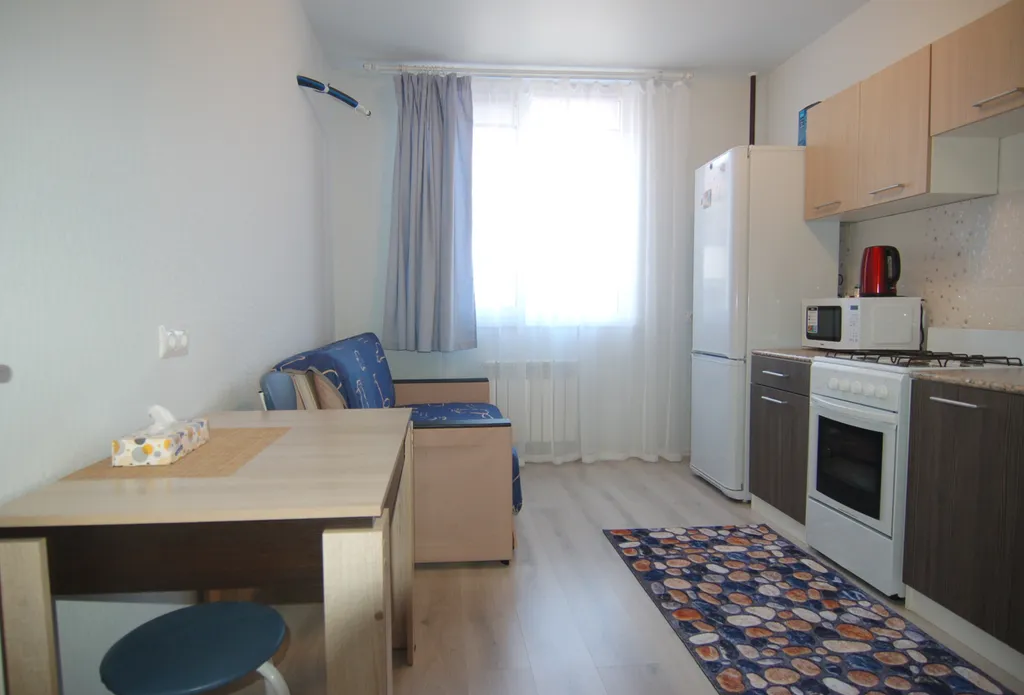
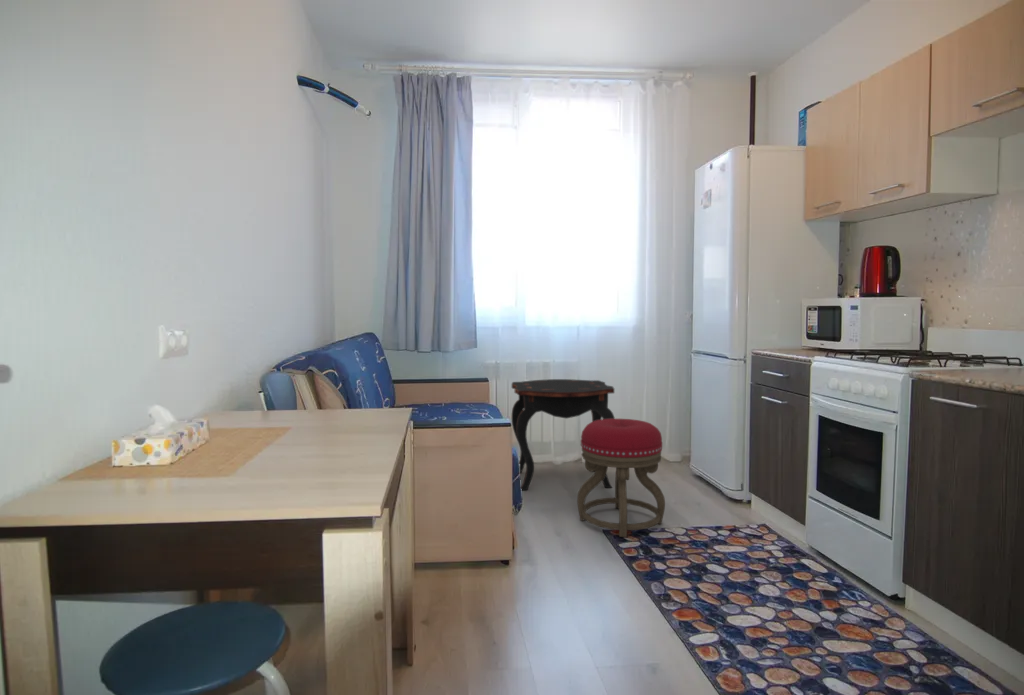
+ stool (620, 472)
+ side table (566, 418)
